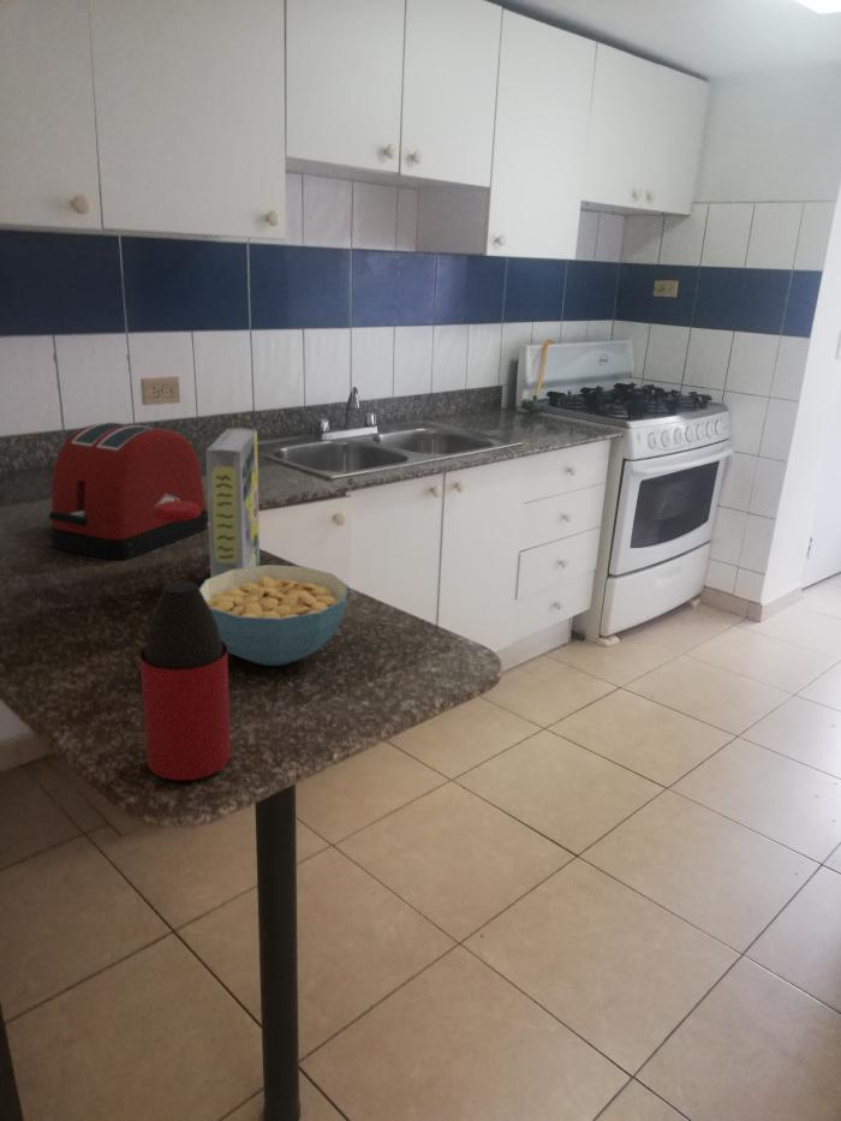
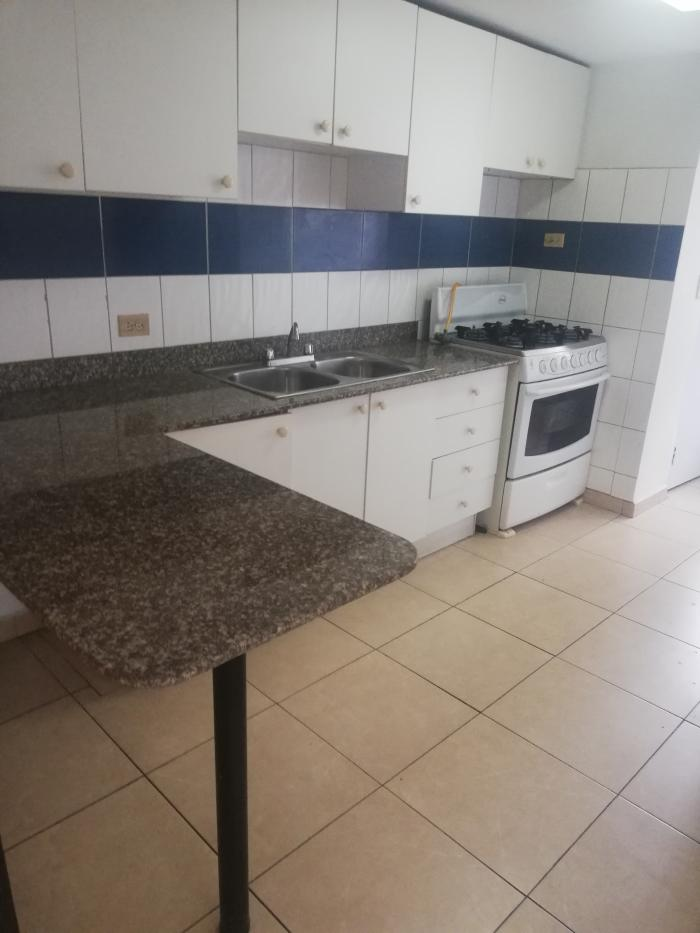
- bottle (183, 640)
- cereal box (234, 514)
- cereal bowl (274, 622)
- toaster (130, 482)
